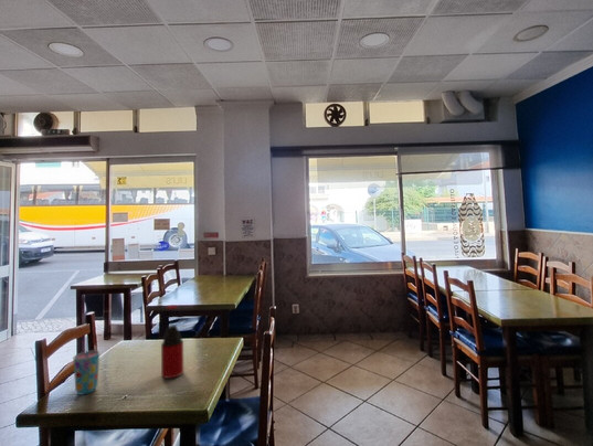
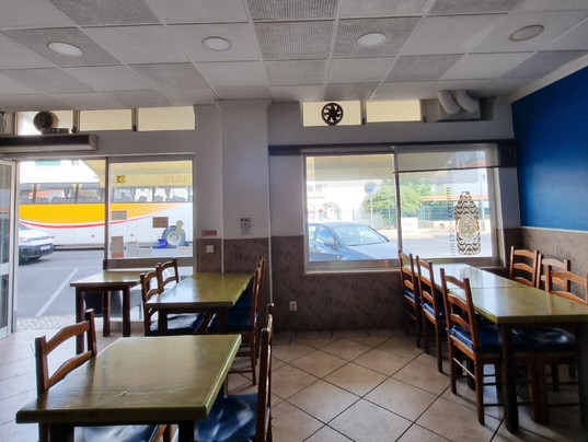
- bottle (172, 340)
- cup (86, 363)
